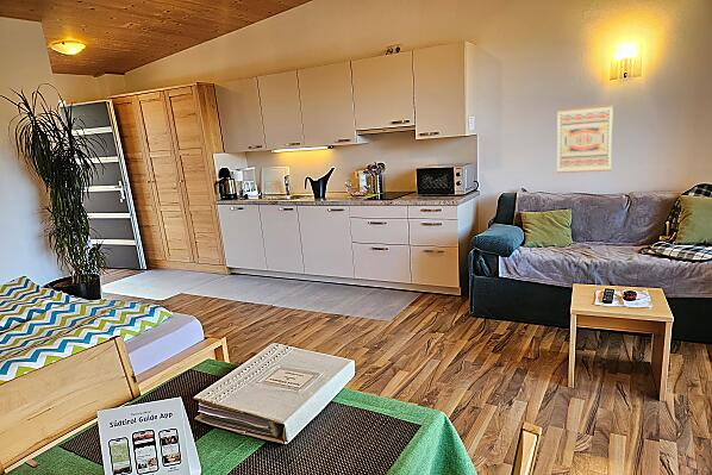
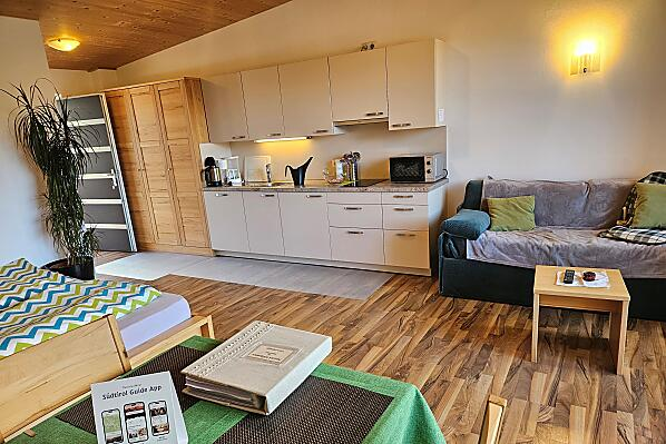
- wall art (583, 139)
